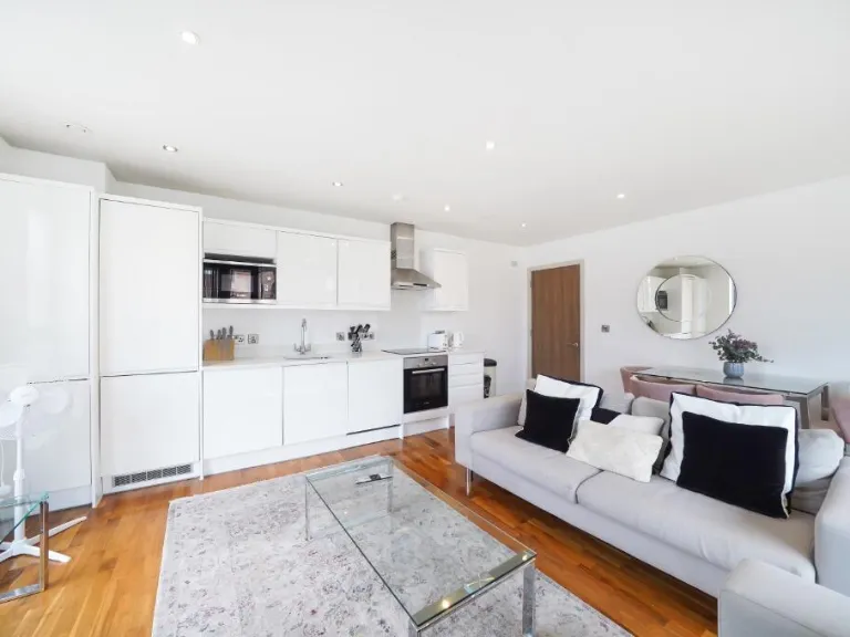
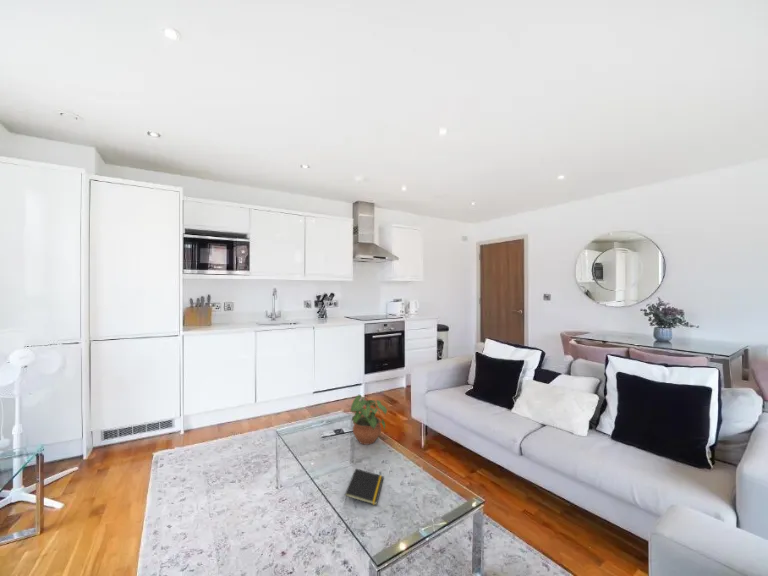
+ notepad (365, 485)
+ potted plant (364, 417)
